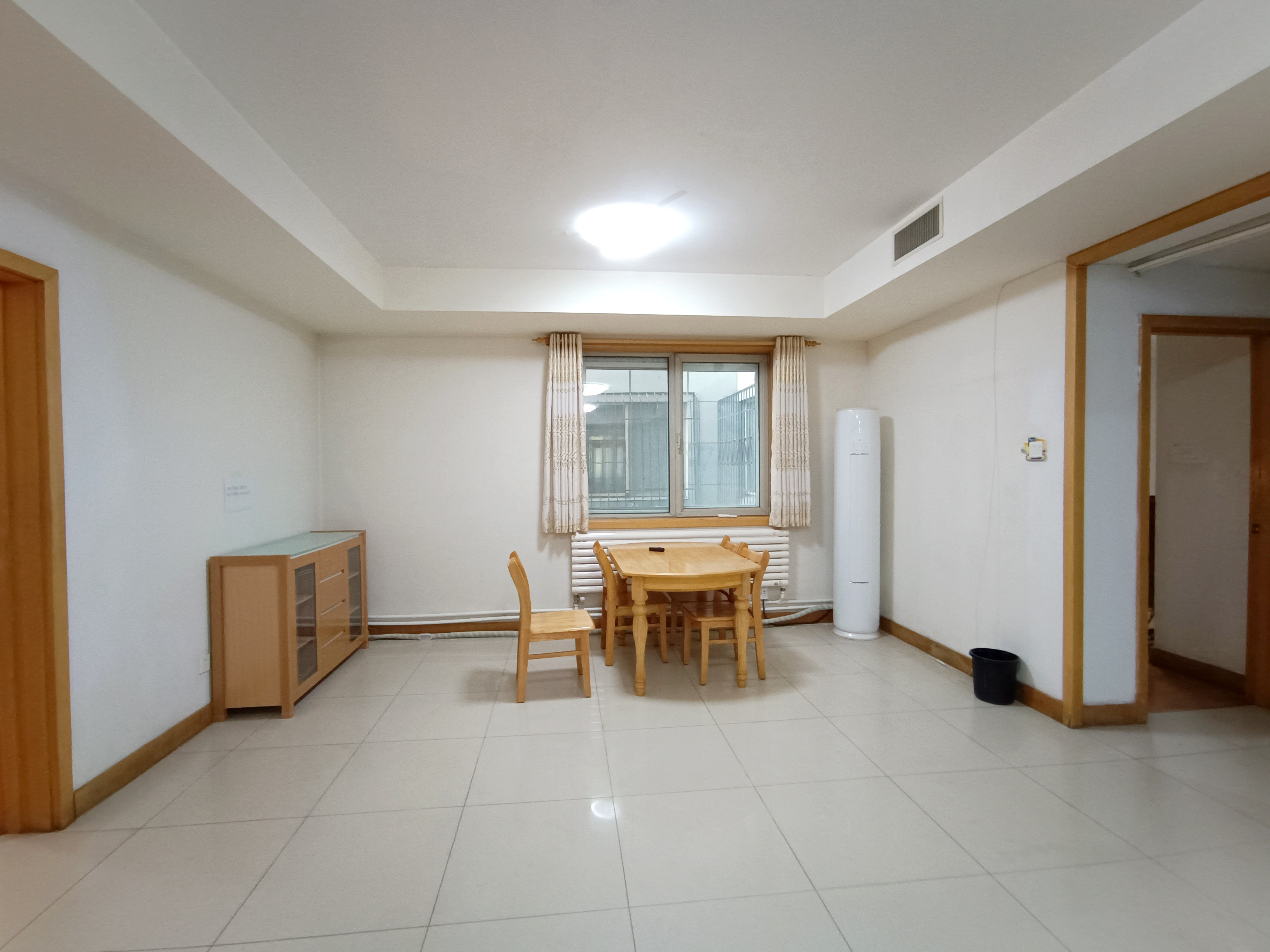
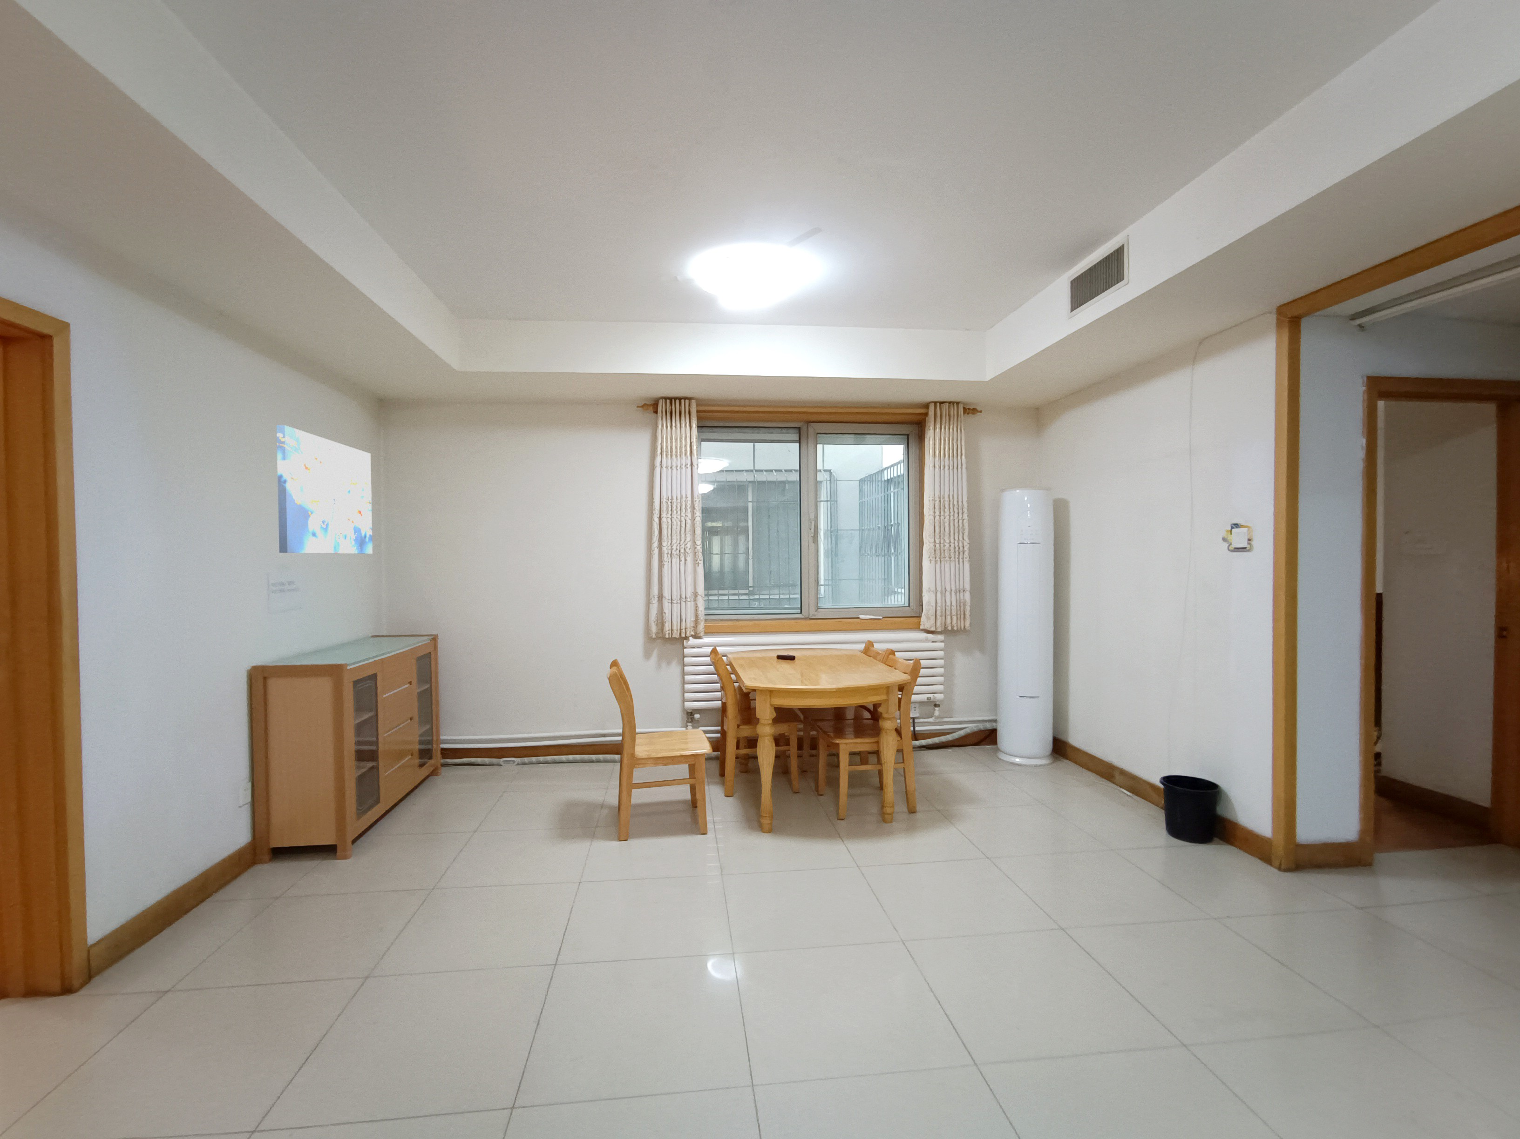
+ wall art (330, 497)
